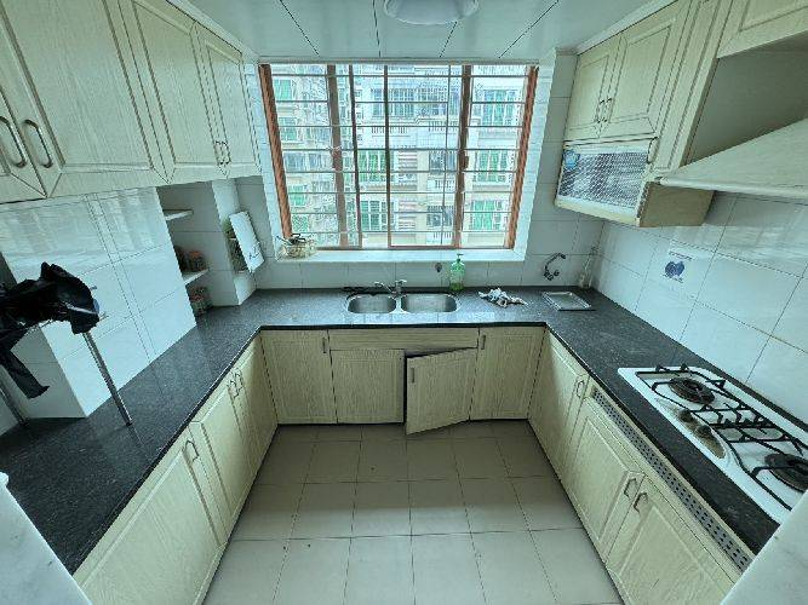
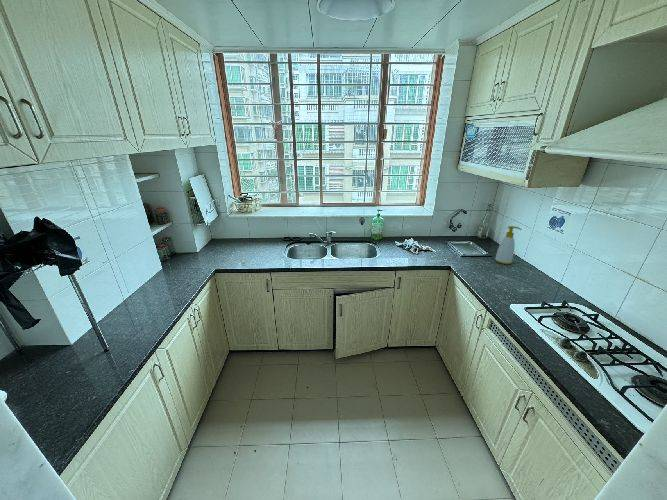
+ soap bottle (507, 244)
